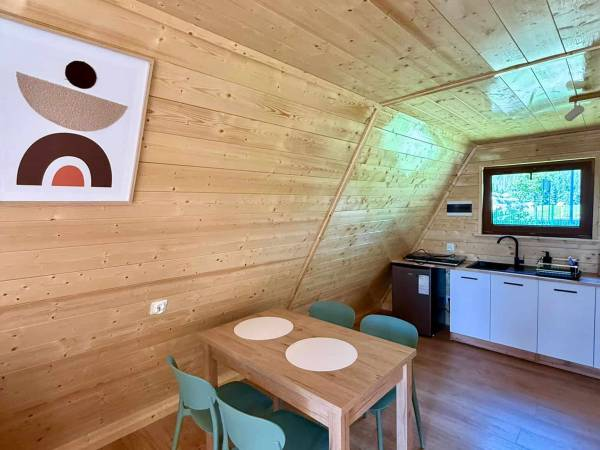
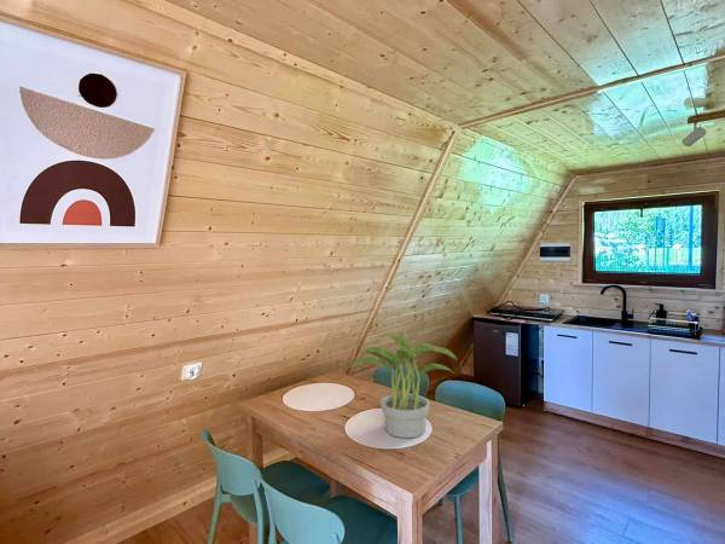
+ potted plant (404, 384)
